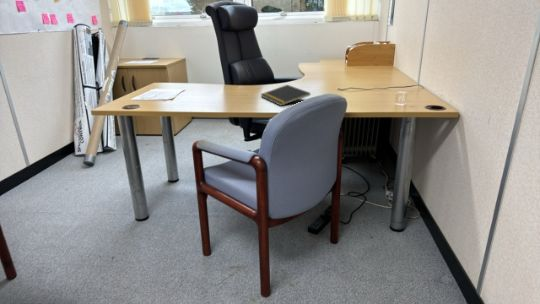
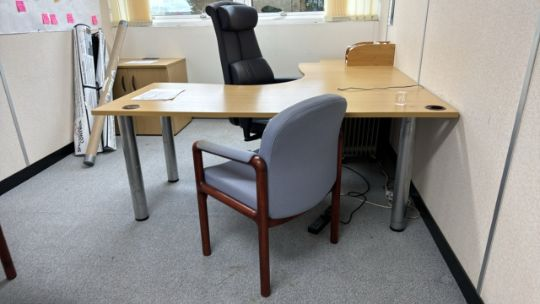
- notepad (284, 94)
